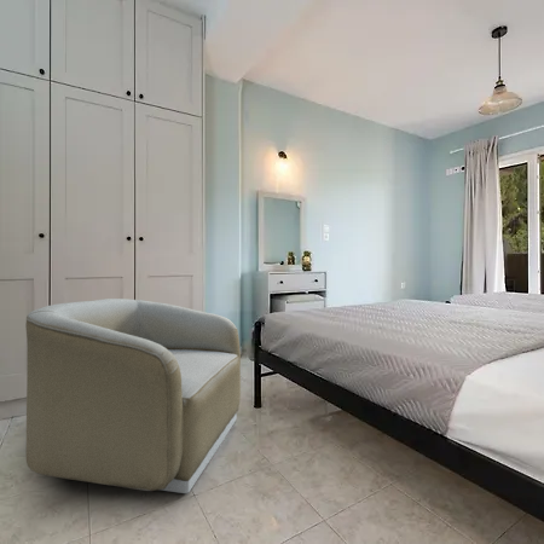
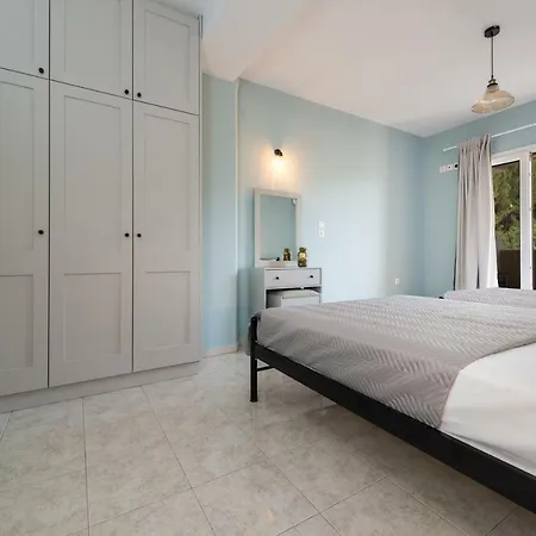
- armchair (146, 371)
